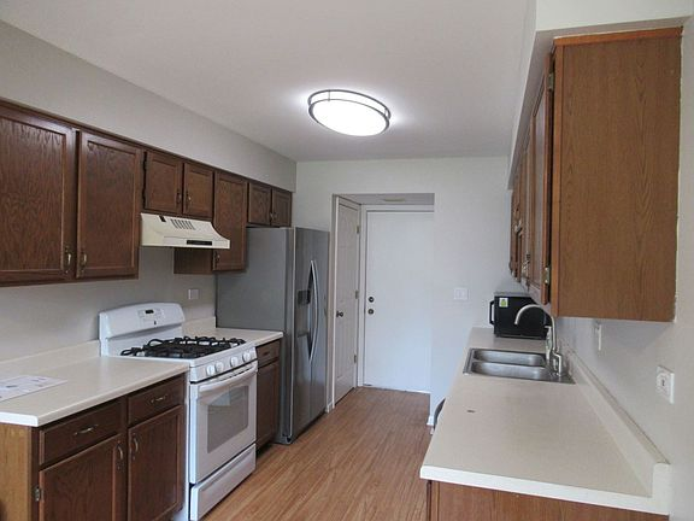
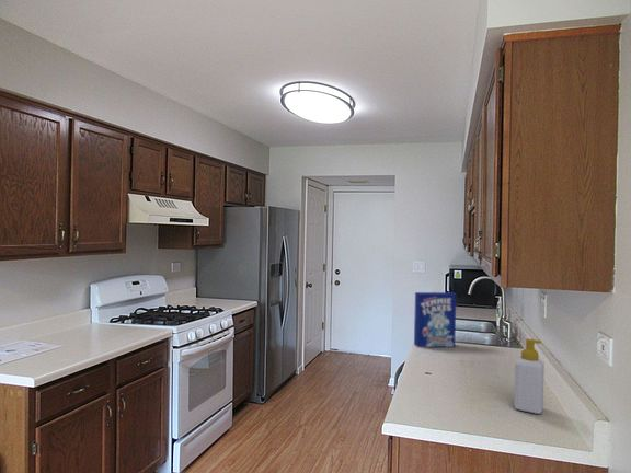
+ soap bottle (529, 373)
+ cereal box (435, 319)
